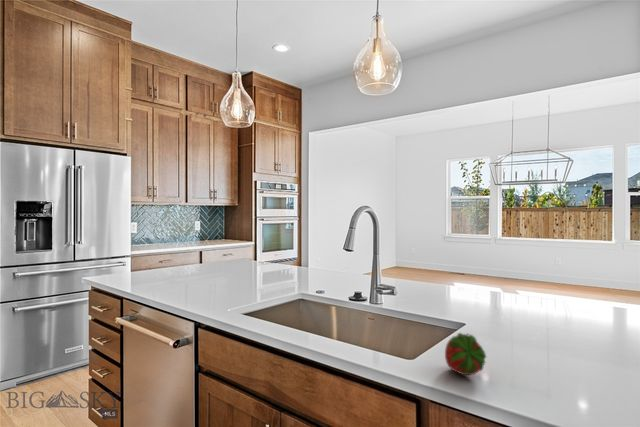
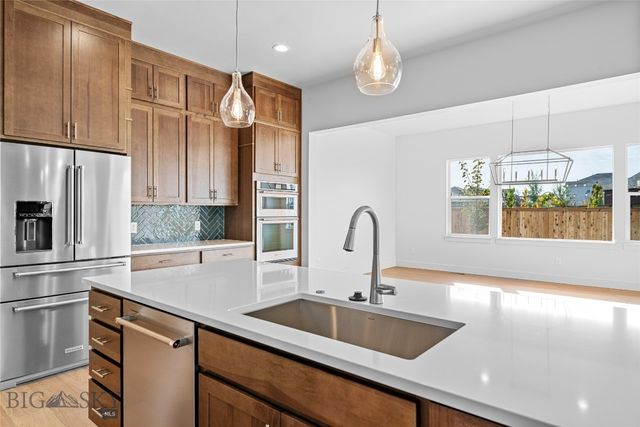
- fruit (465, 354)
